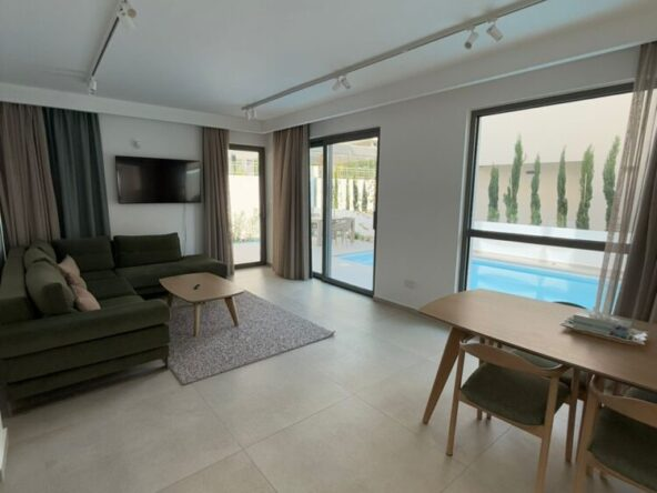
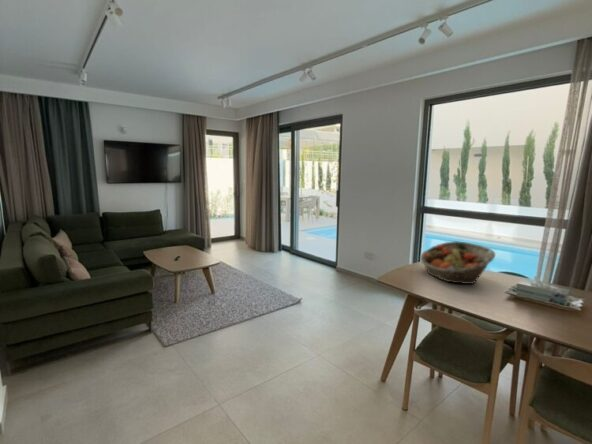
+ fruit basket (454, 260)
